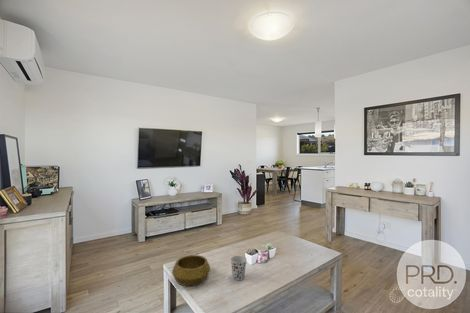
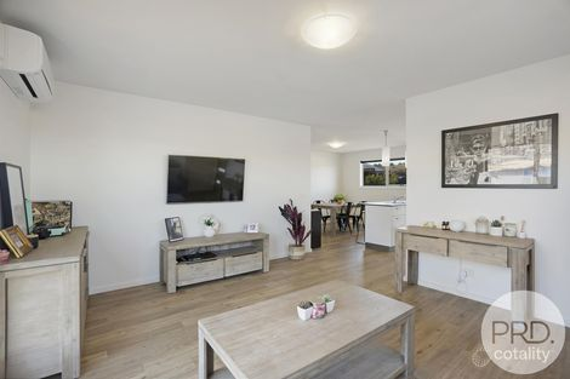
- decorative bowl (191, 269)
- cup (238, 268)
